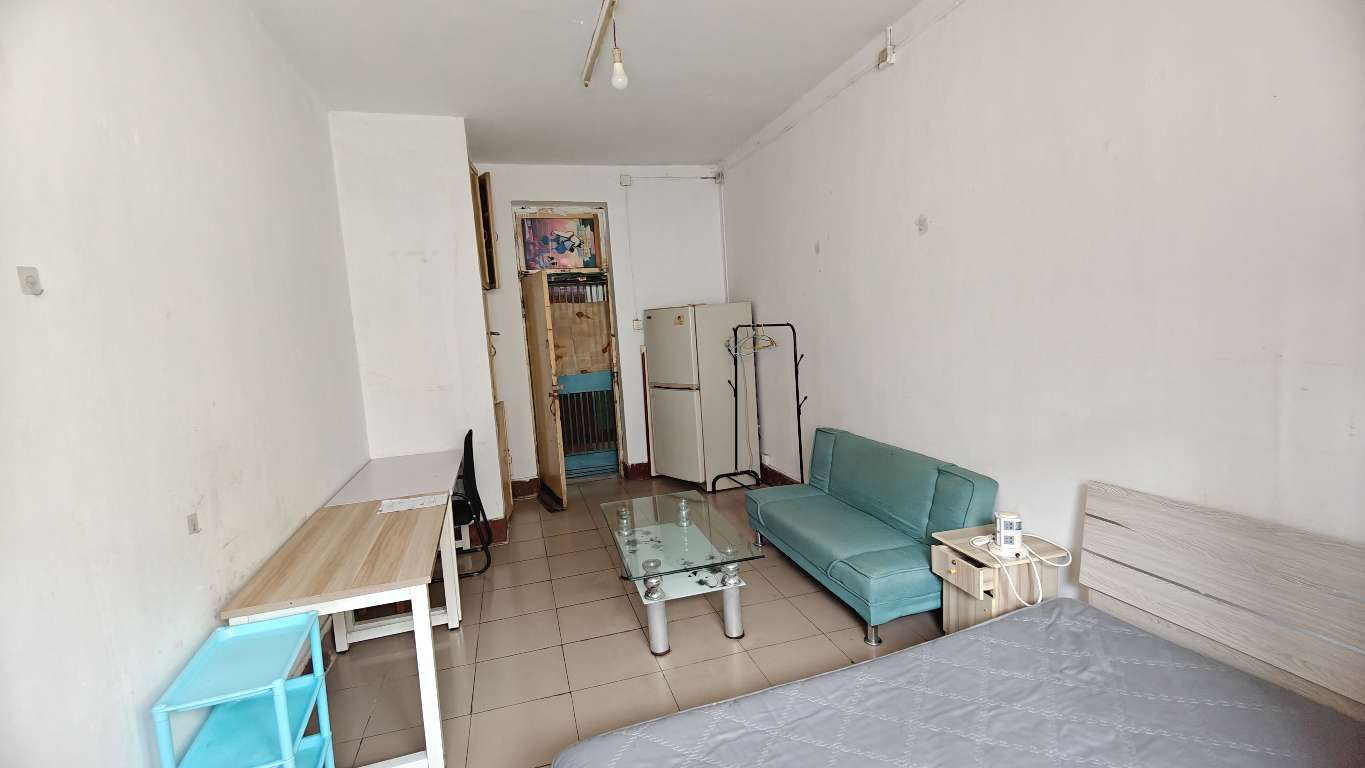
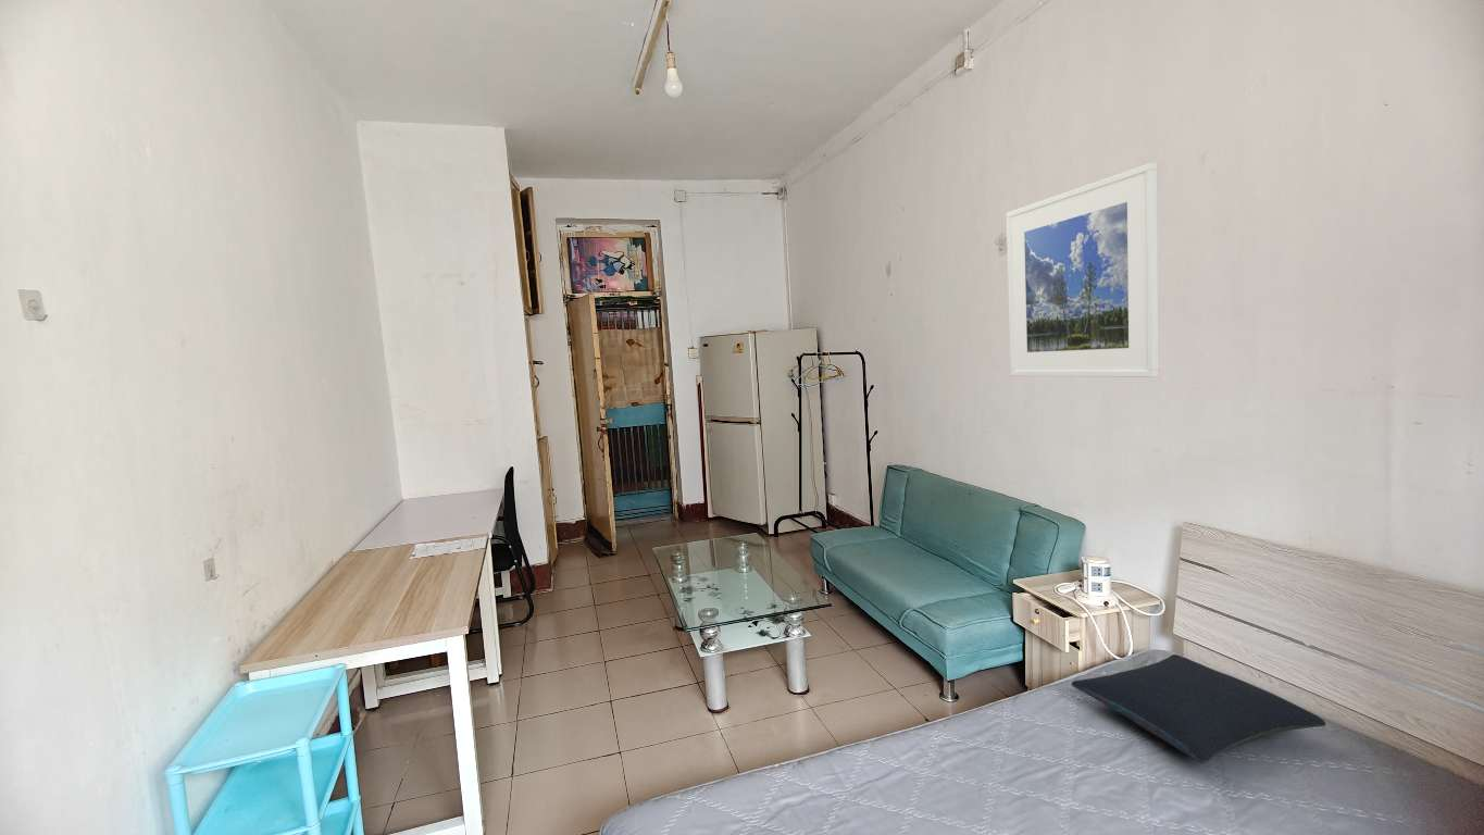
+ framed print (1073, 285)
+ pillow (1187, 700)
